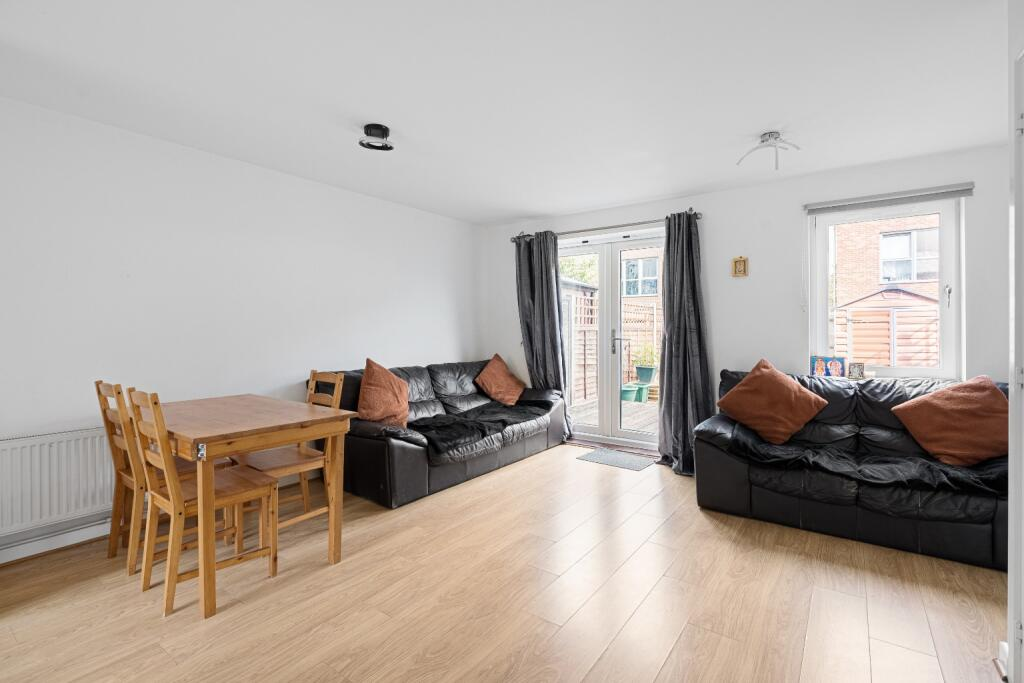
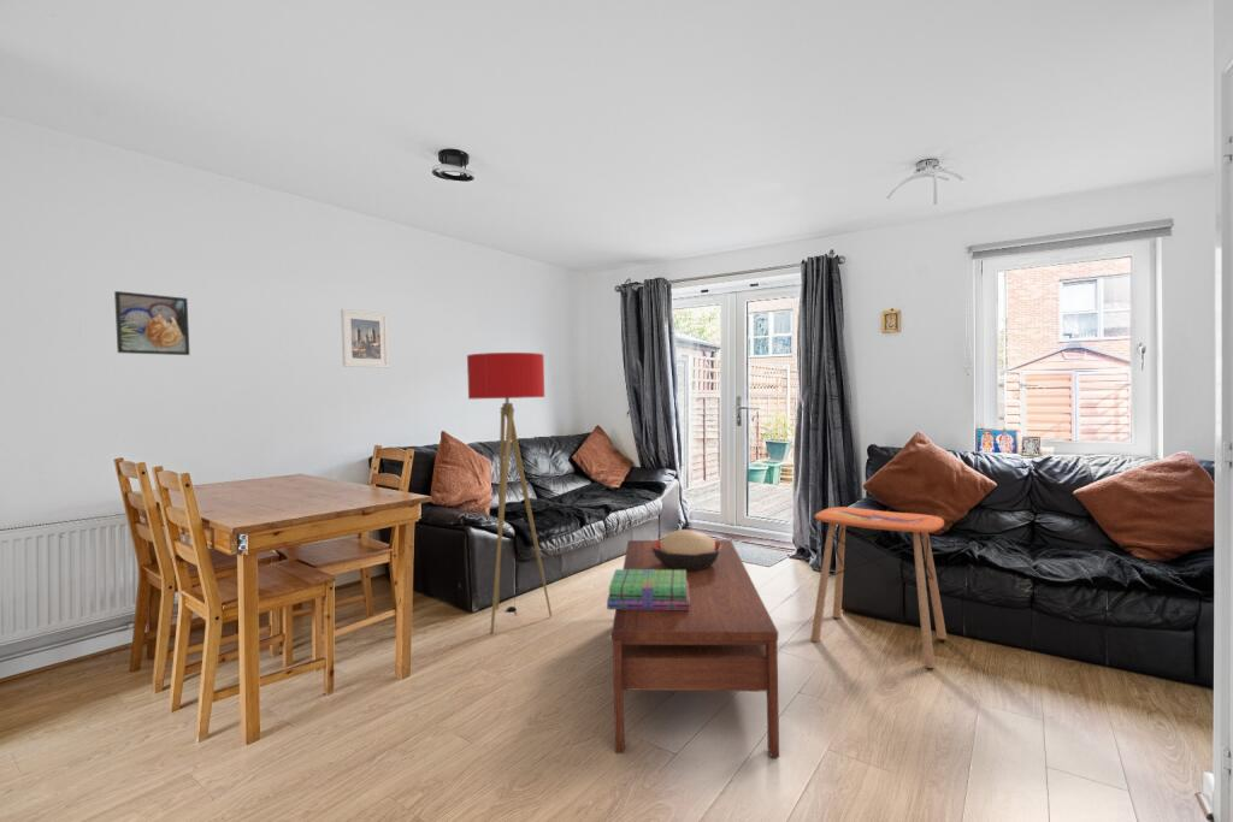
+ side table (885, 569)
+ stack of books (649, 587)
+ floor lamp (511, 487)
+ decorative bowl (686, 546)
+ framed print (153, 324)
+ coffee table (685, 622)
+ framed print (365, 338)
